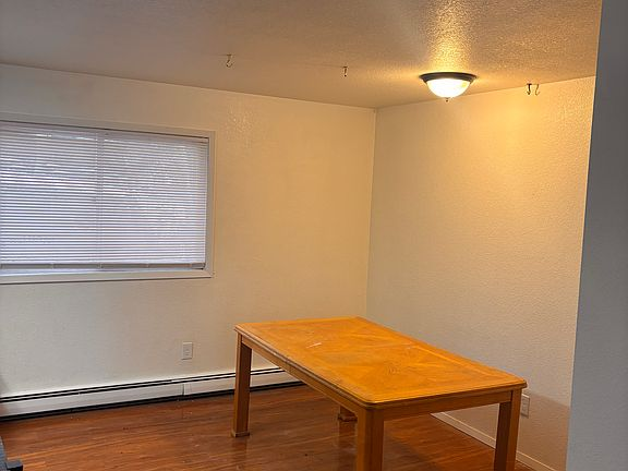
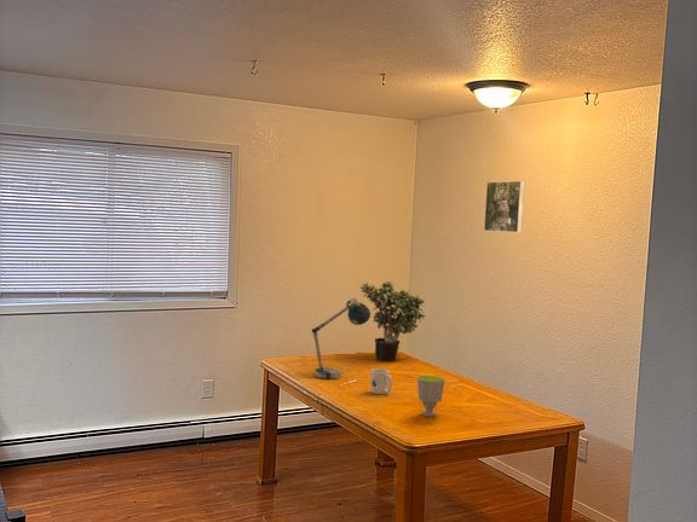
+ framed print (503, 207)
+ desk lamp (329, 321)
+ potted plant (388, 320)
+ mug (382, 382)
+ cup (430, 396)
